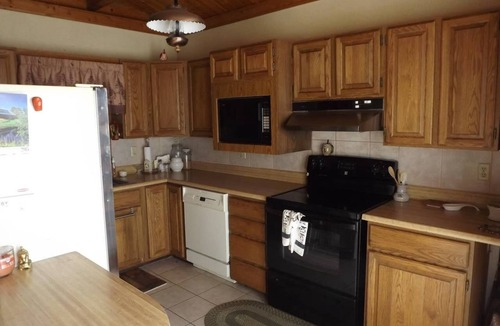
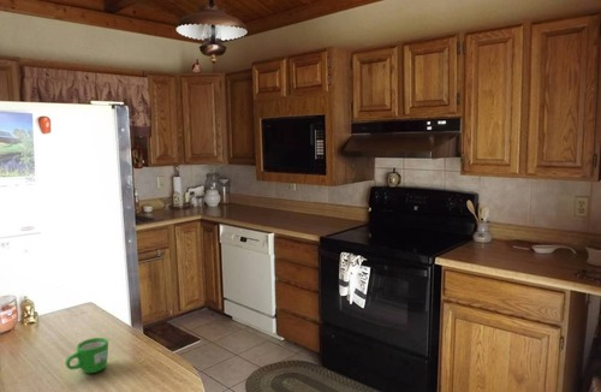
+ mug (87, 358)
